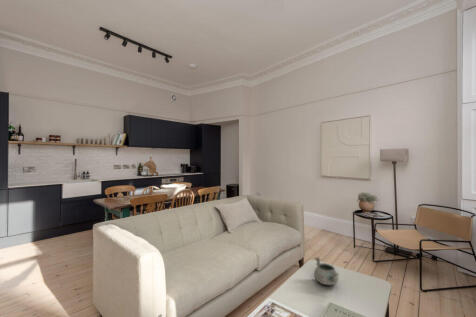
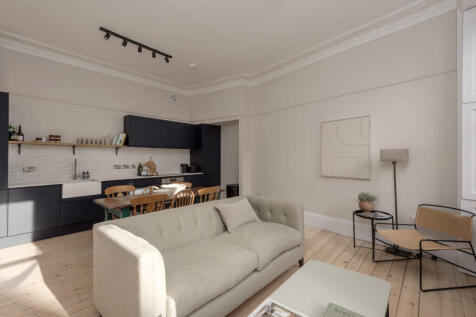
- decorative bowl (326, 273)
